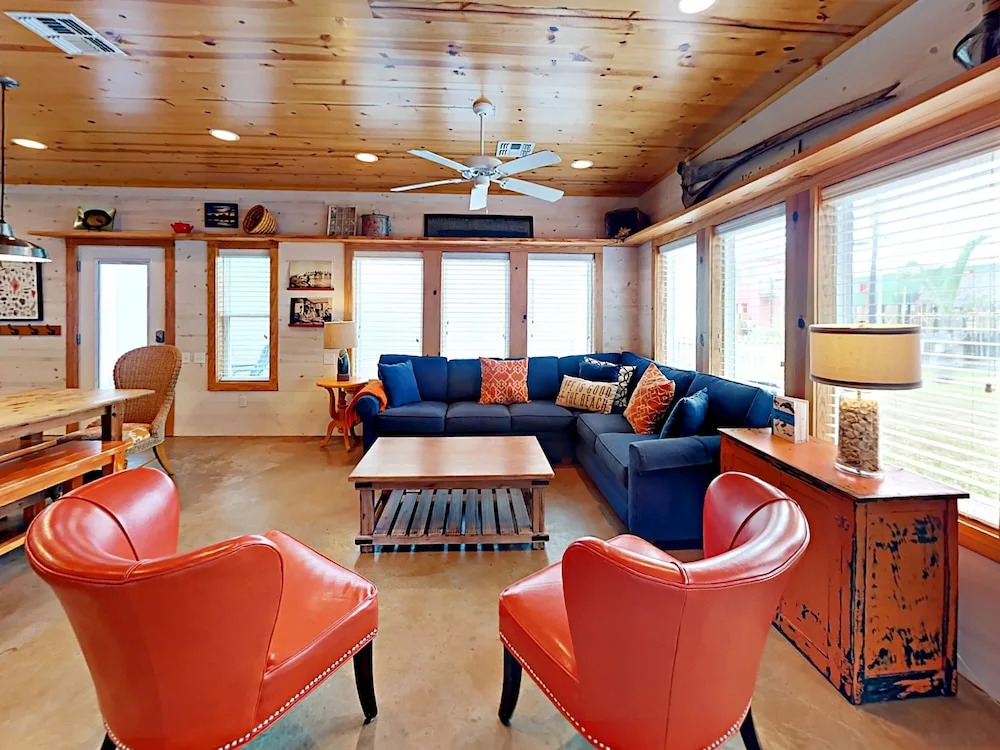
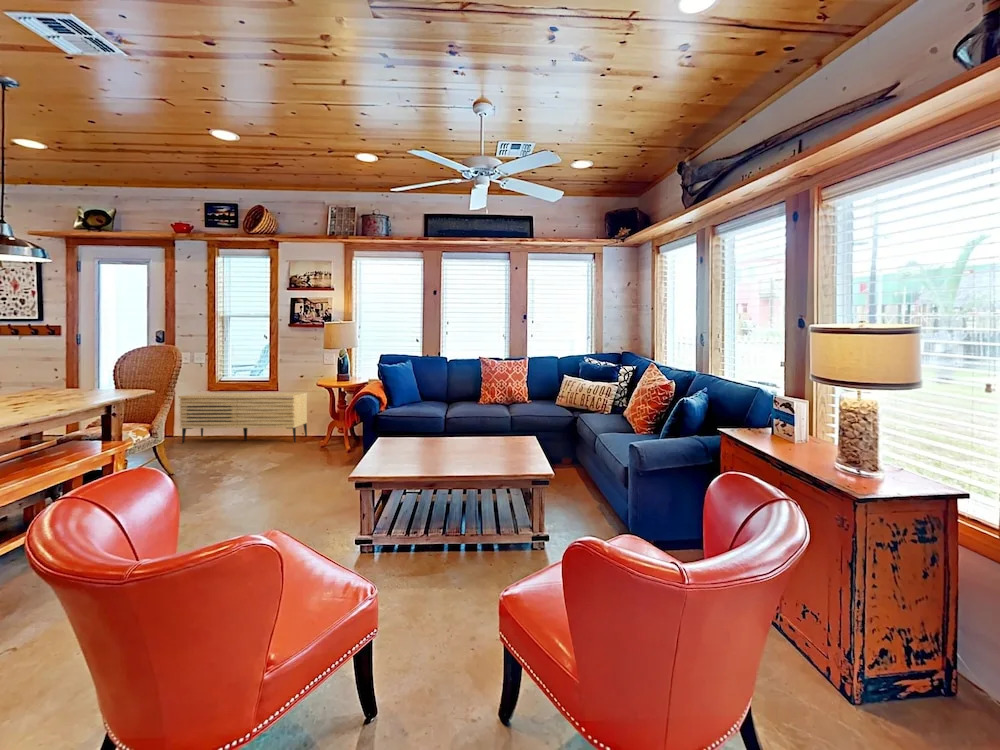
+ sideboard (246, 417)
